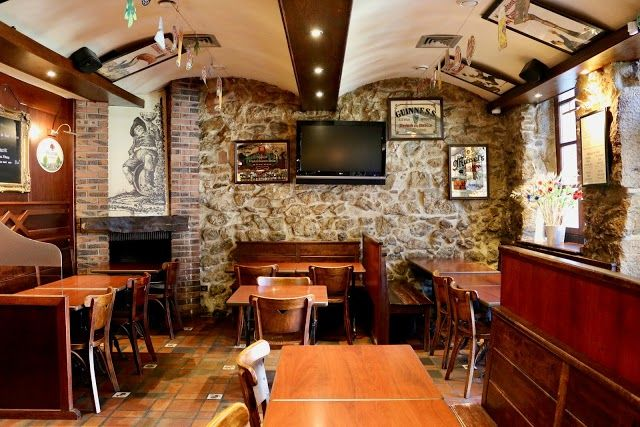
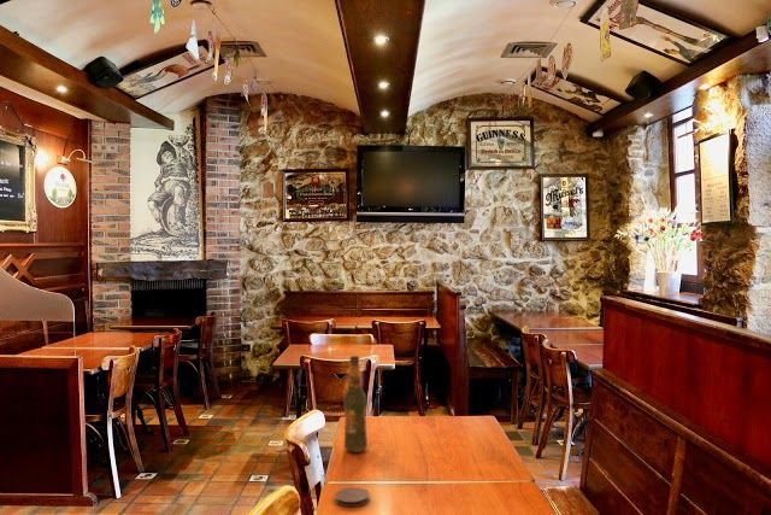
+ coaster (352, 496)
+ beer bottle (354, 403)
